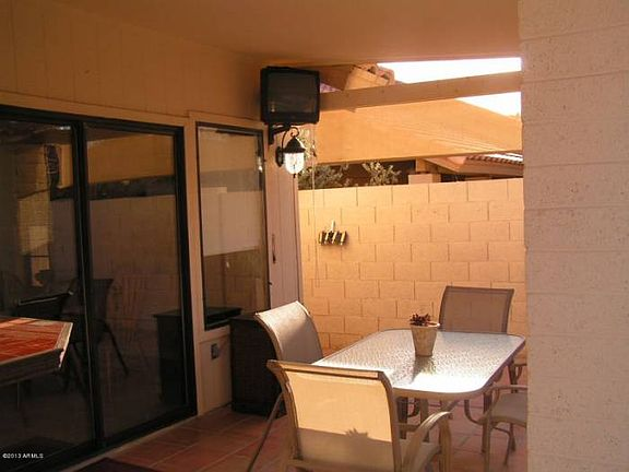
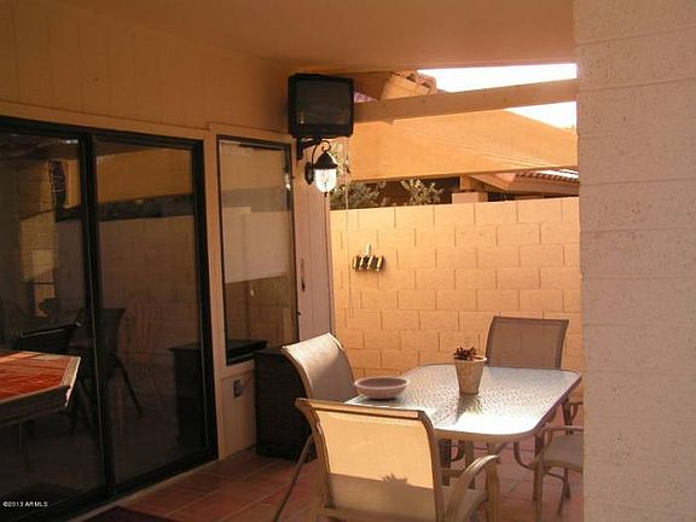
+ bowl (382, 389)
